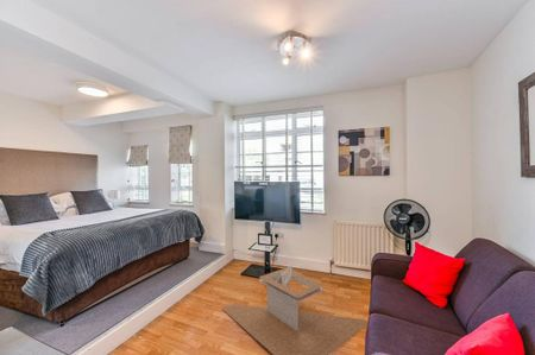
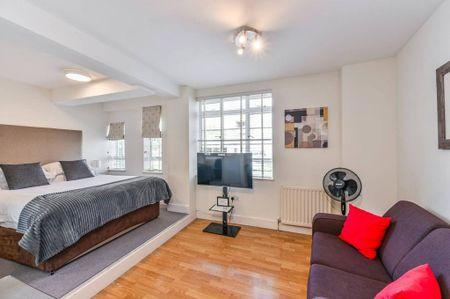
- coffee table (291, 291)
